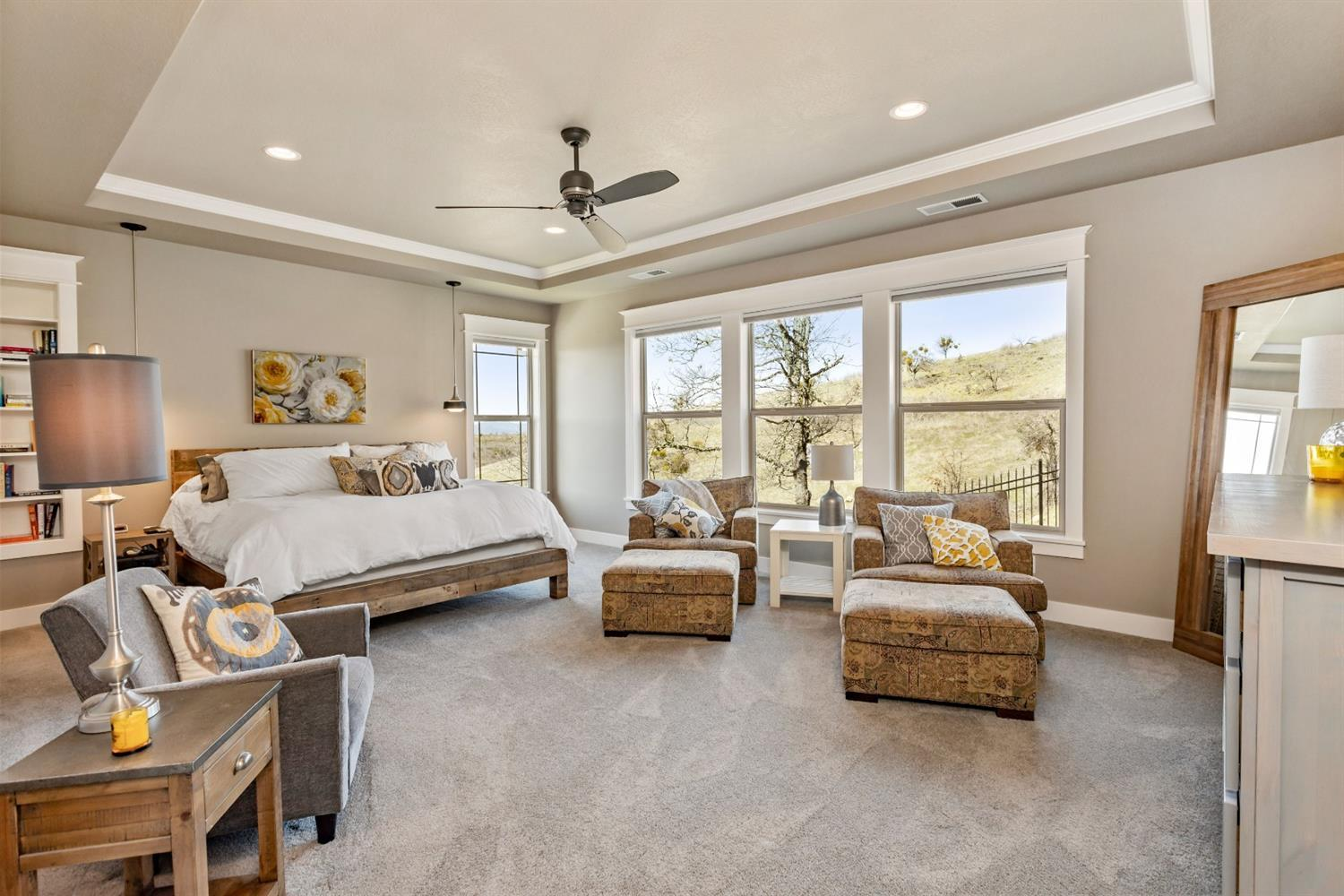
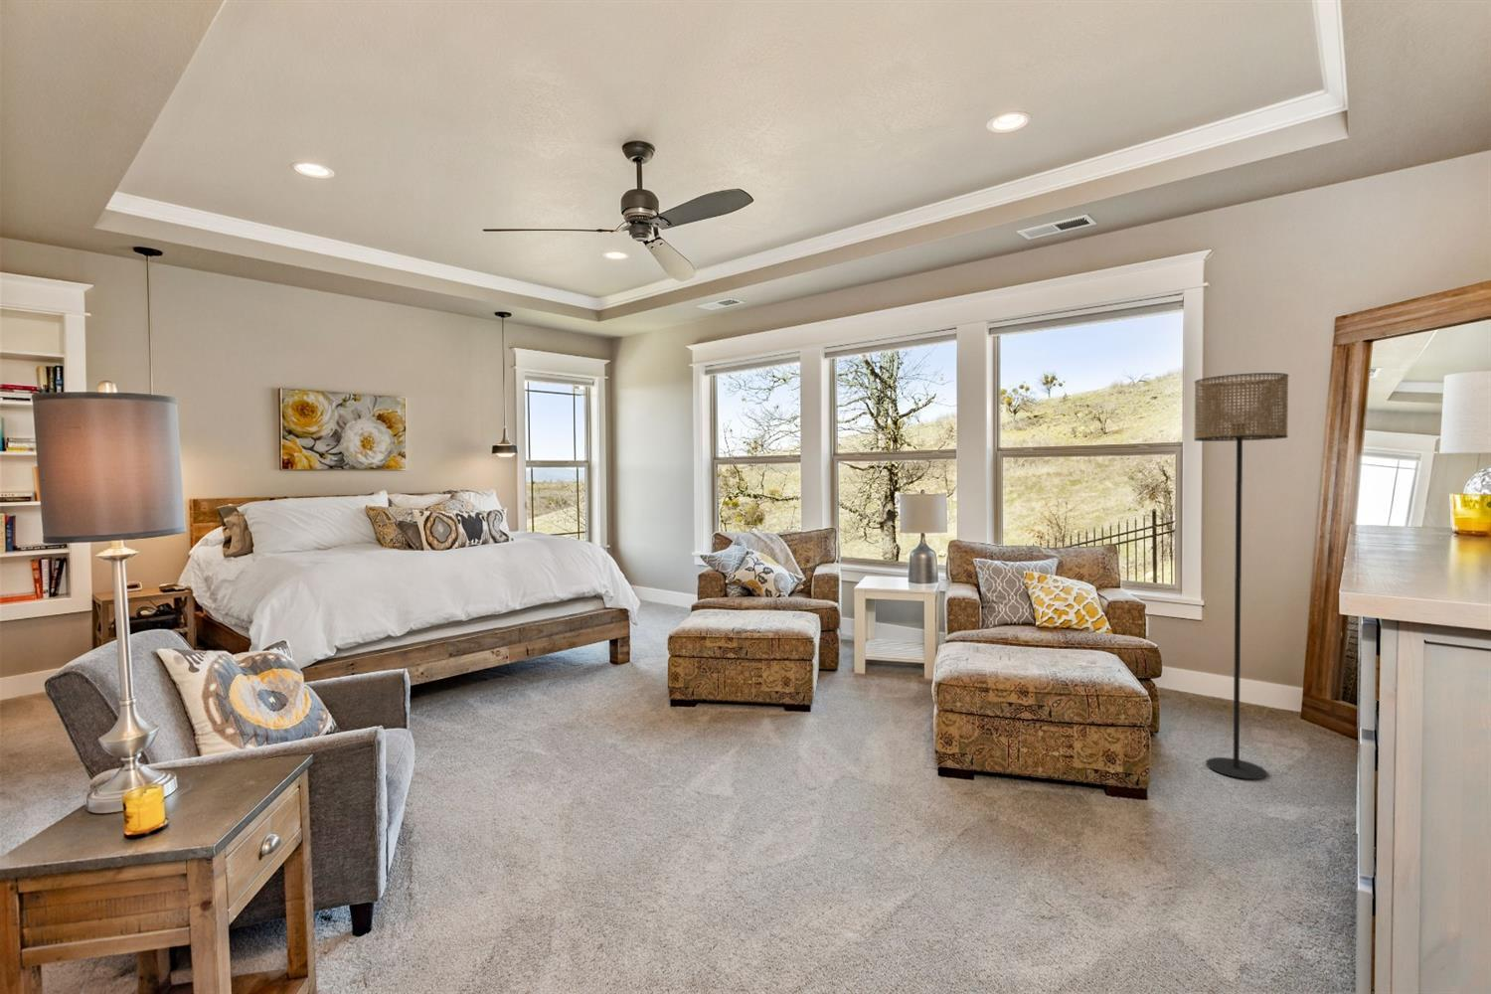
+ floor lamp (1238, 575)
